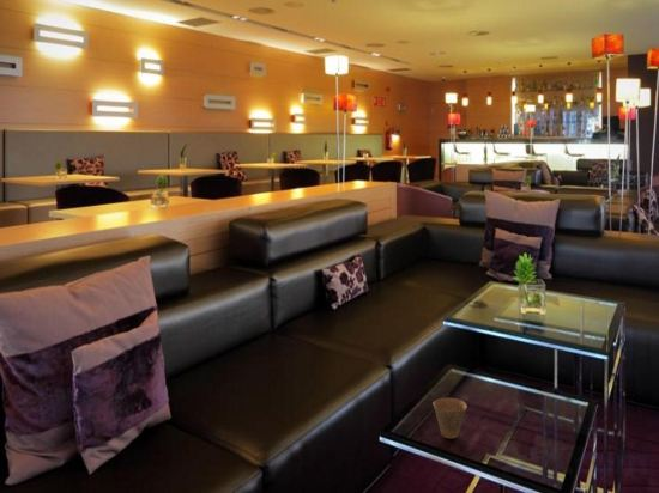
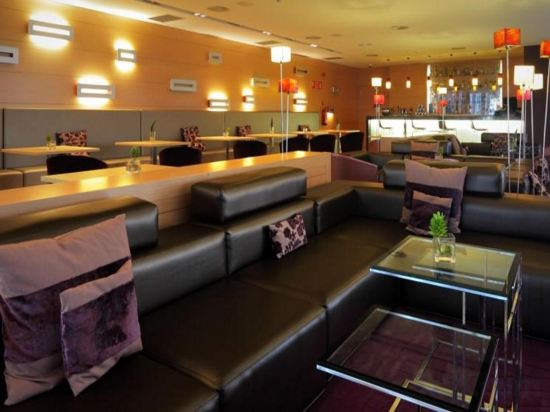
- cup (449, 419)
